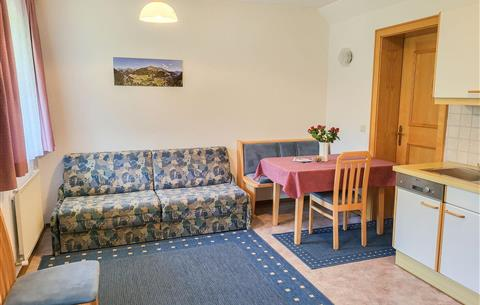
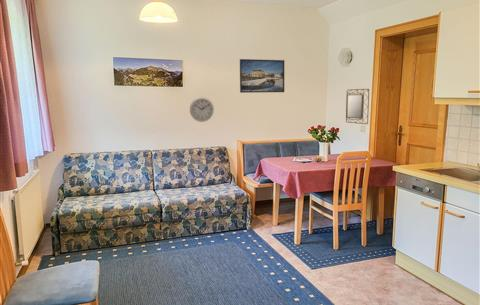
+ wall clock (202, 109)
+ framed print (262, 76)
+ home mirror (355, 106)
